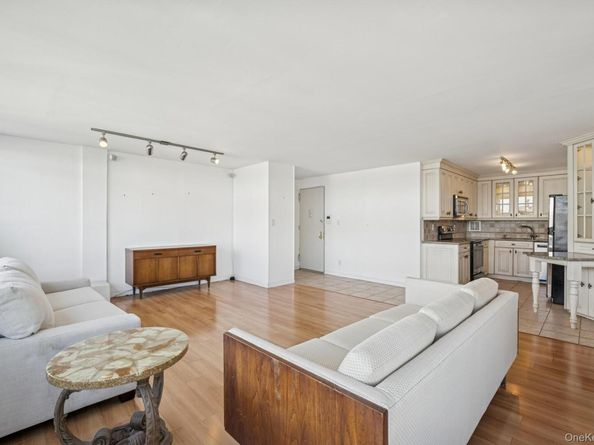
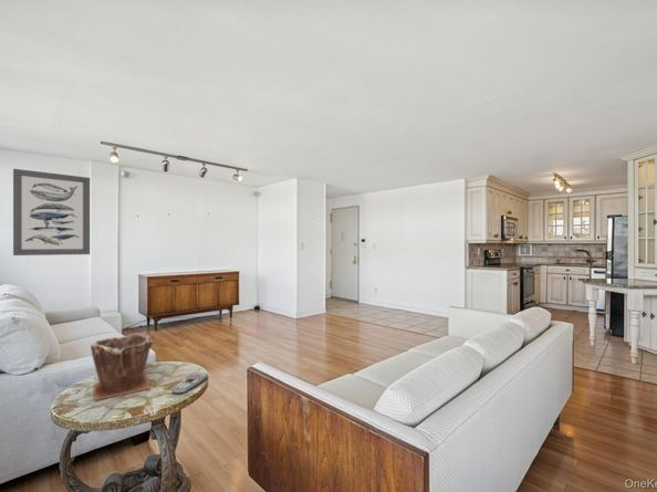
+ remote control (189, 383)
+ wall art (53, 213)
+ plant pot (122, 363)
